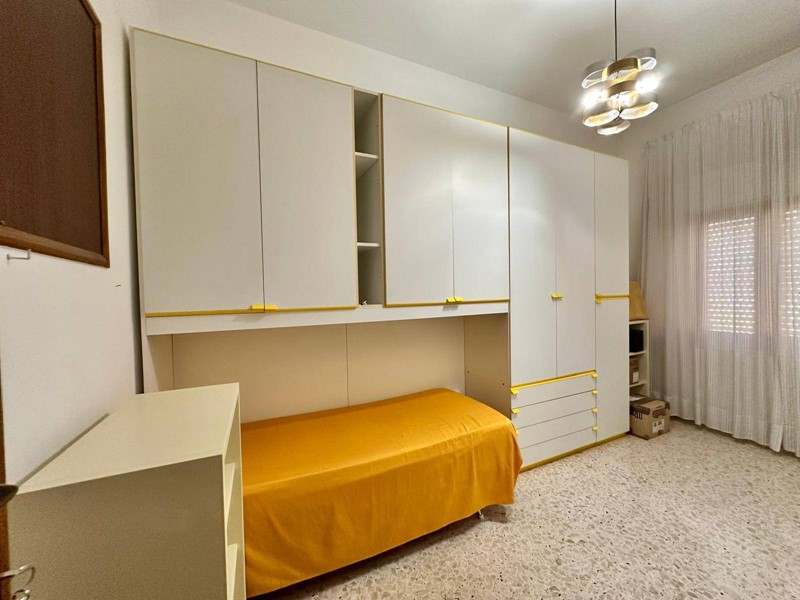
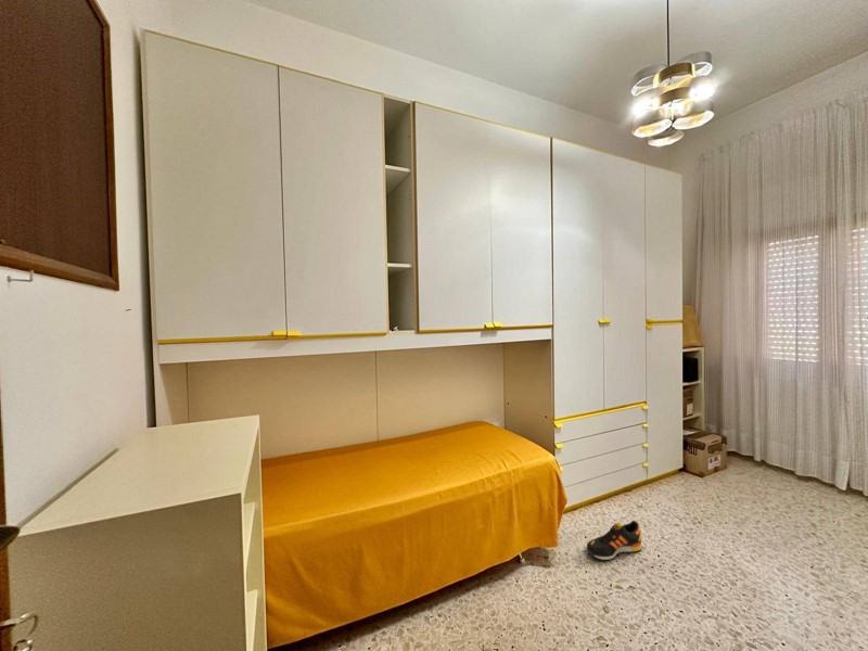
+ shoe (614, 537)
